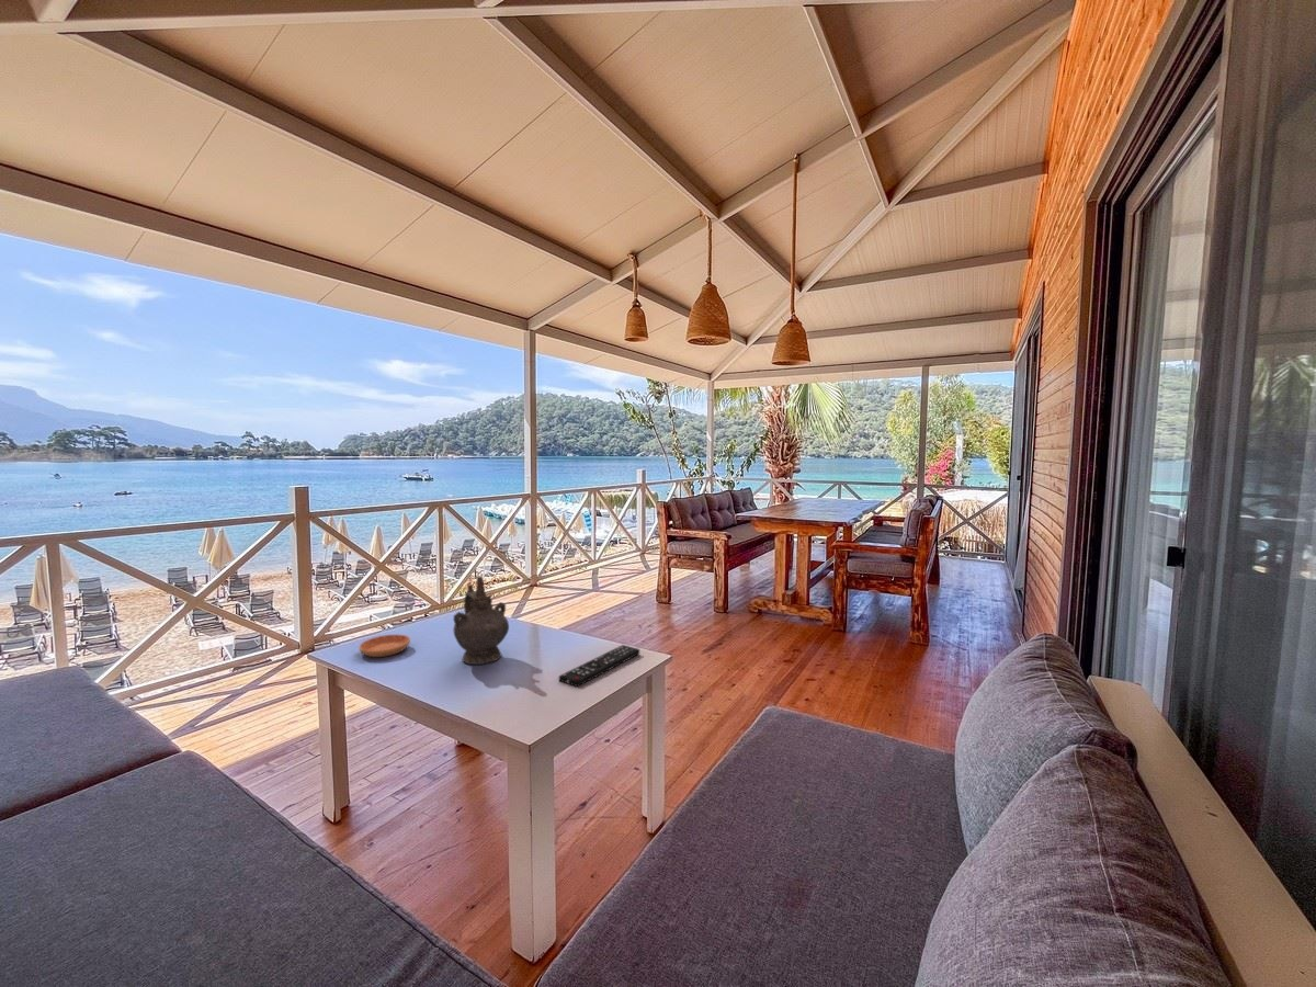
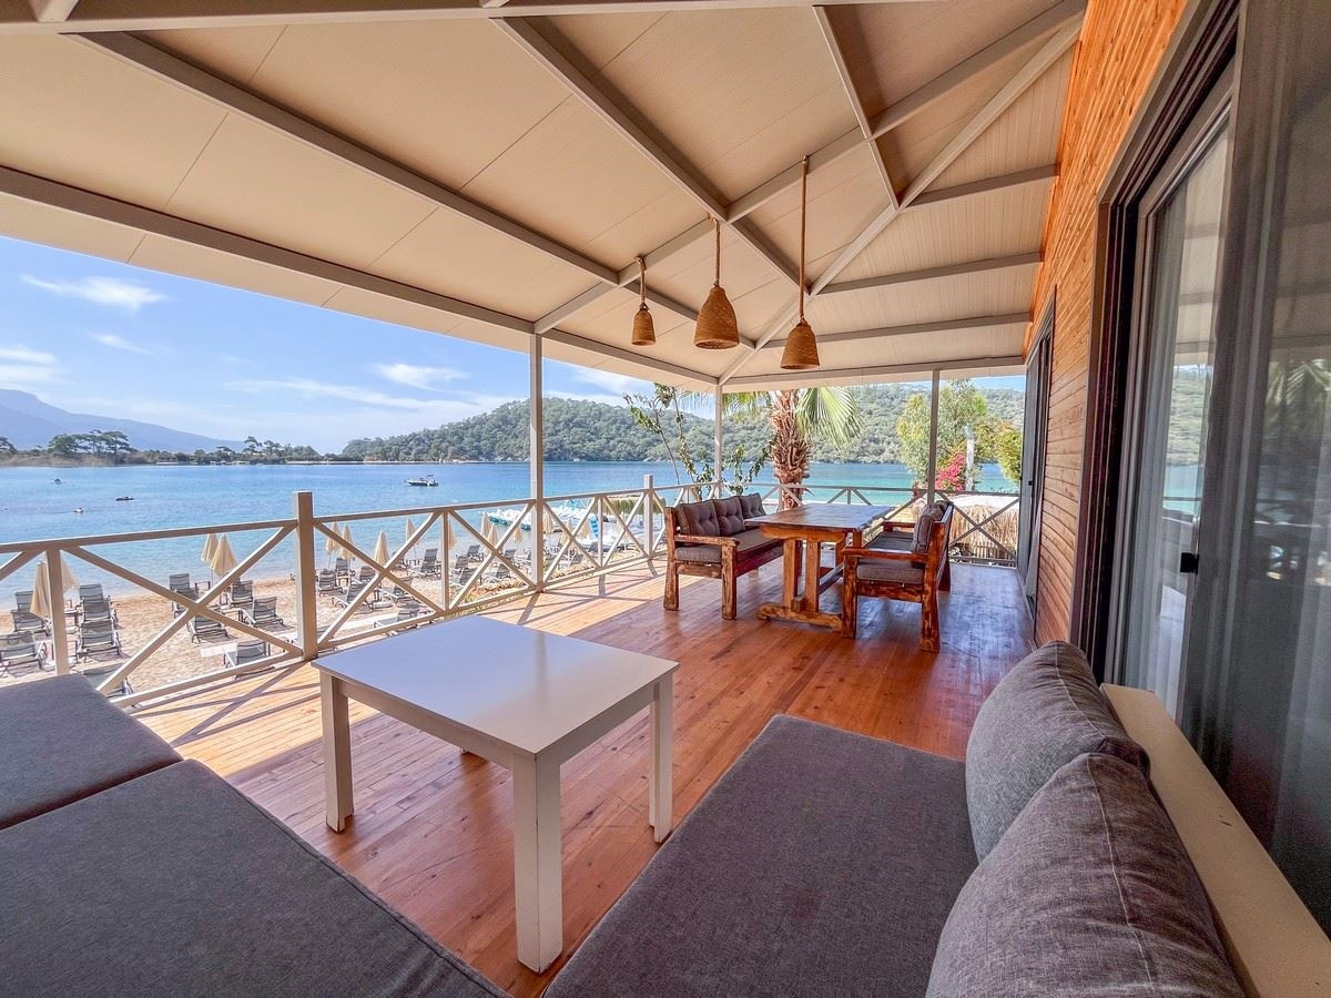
- remote control (601, 663)
- saucer (385, 646)
- ceremonial vessel (479, 616)
